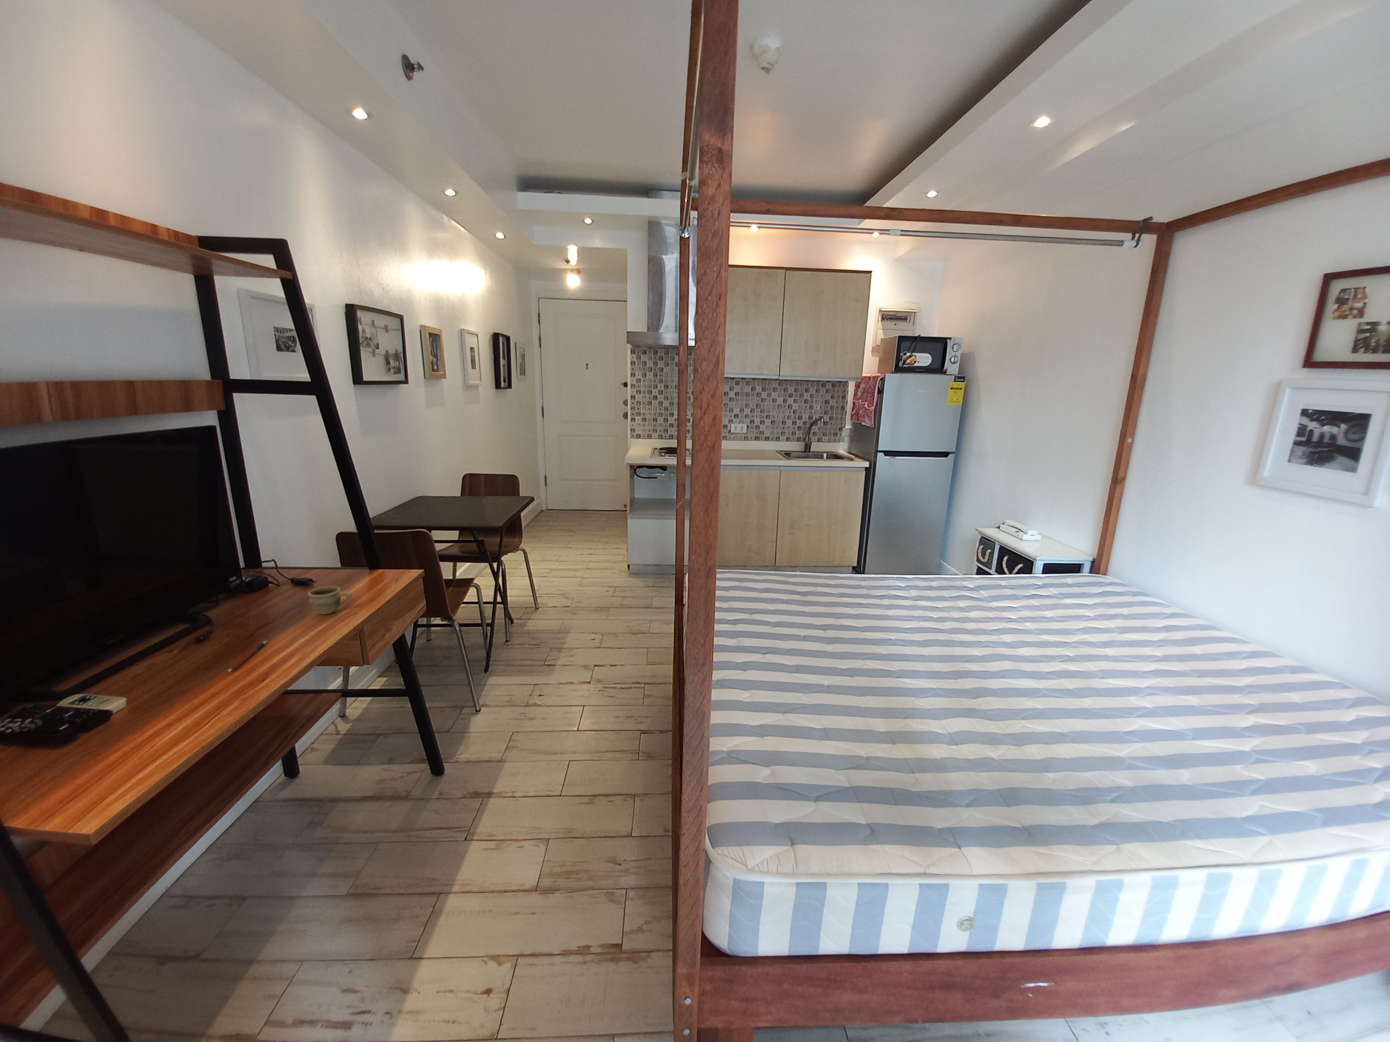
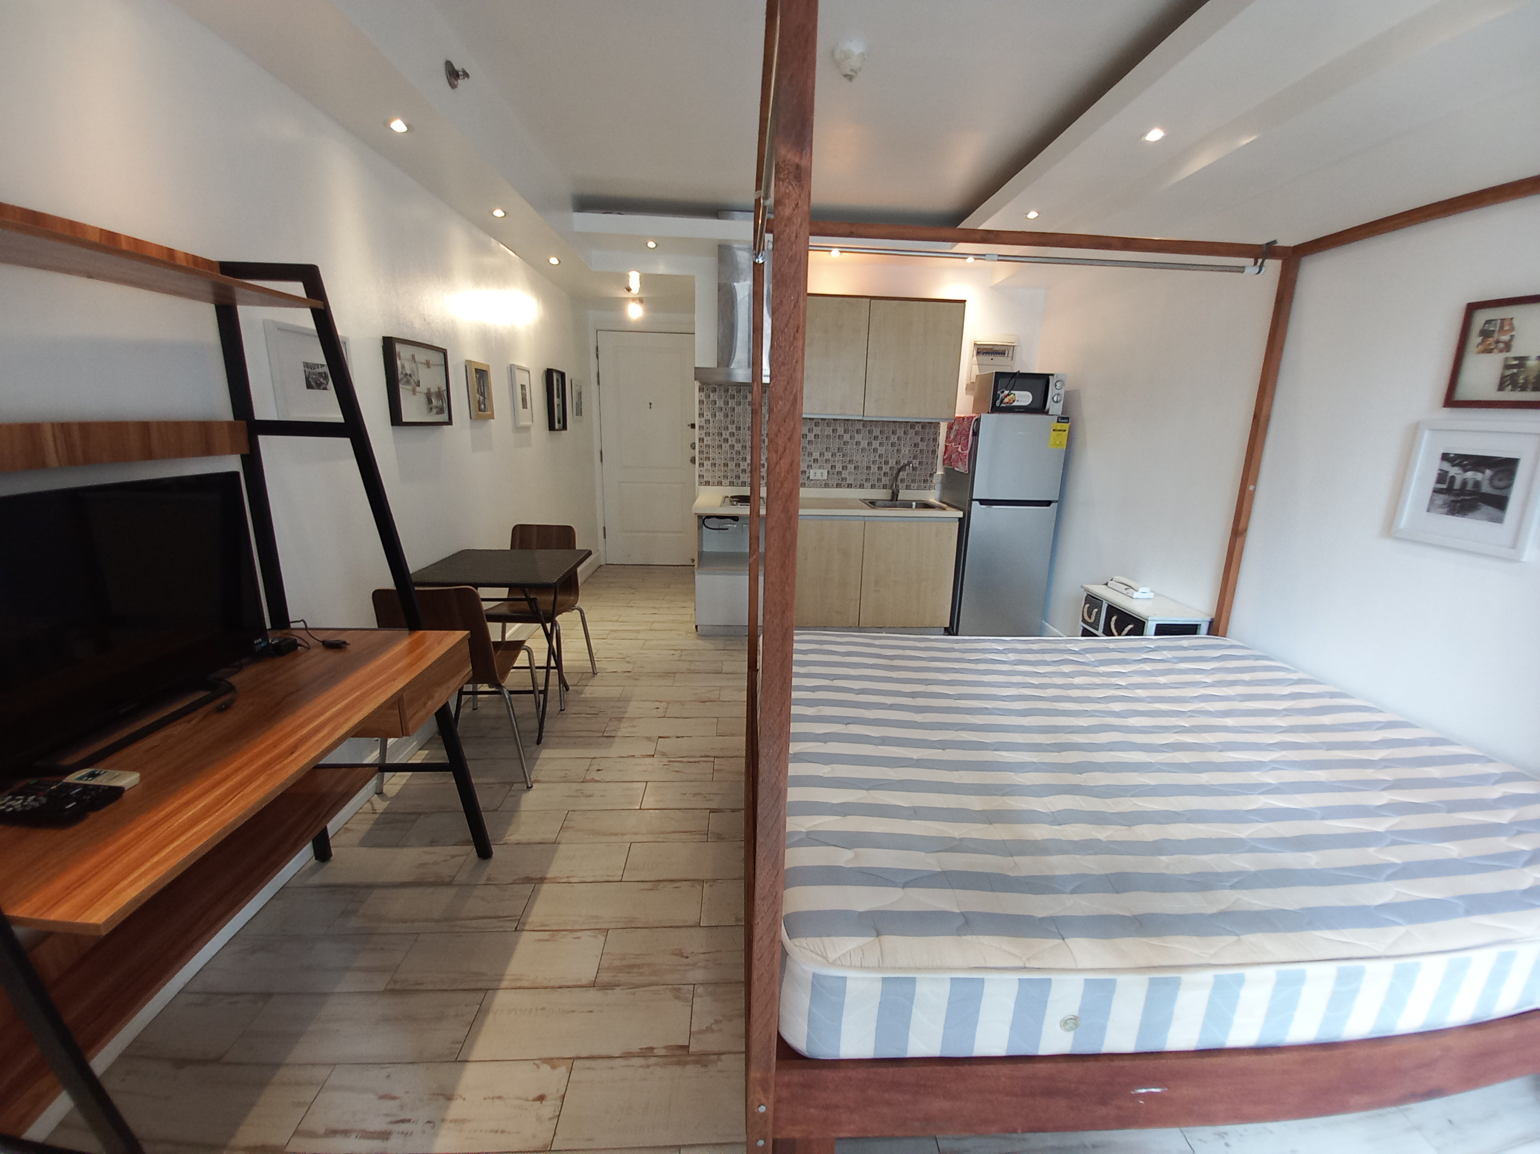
- pen (250, 655)
- cup (331, 601)
